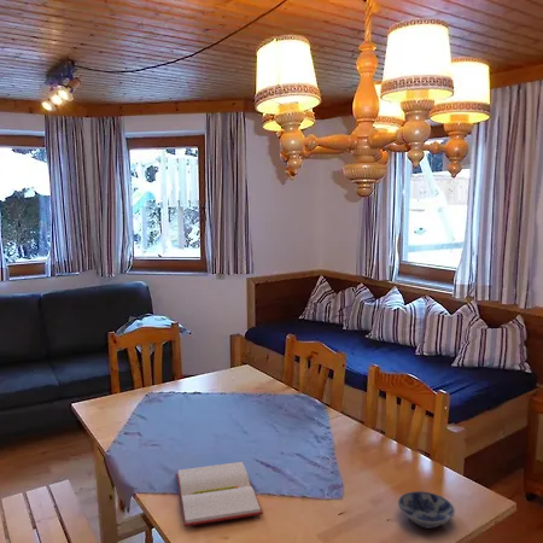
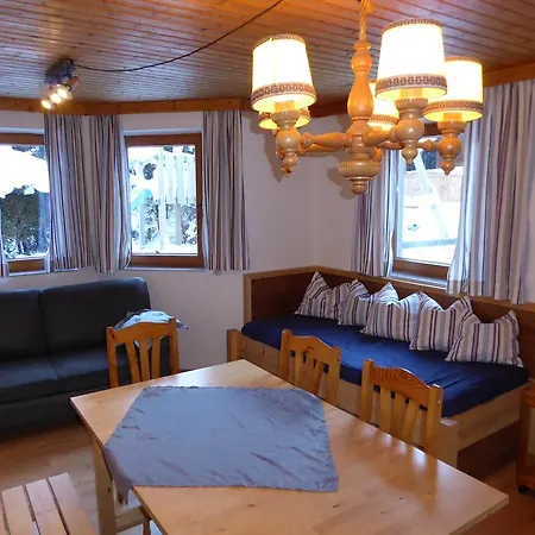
- bowl (425, 512)
- notebook (216, 489)
